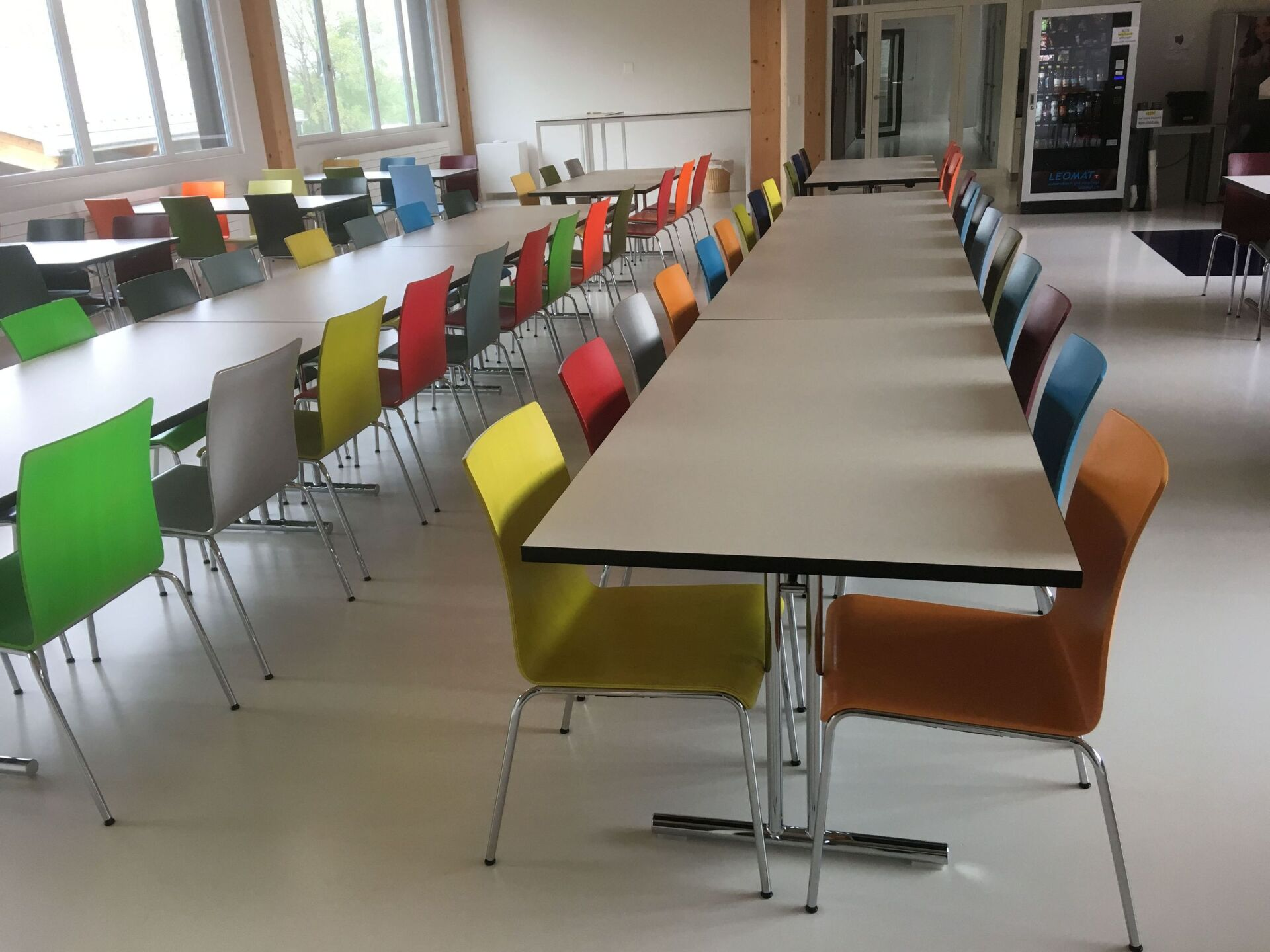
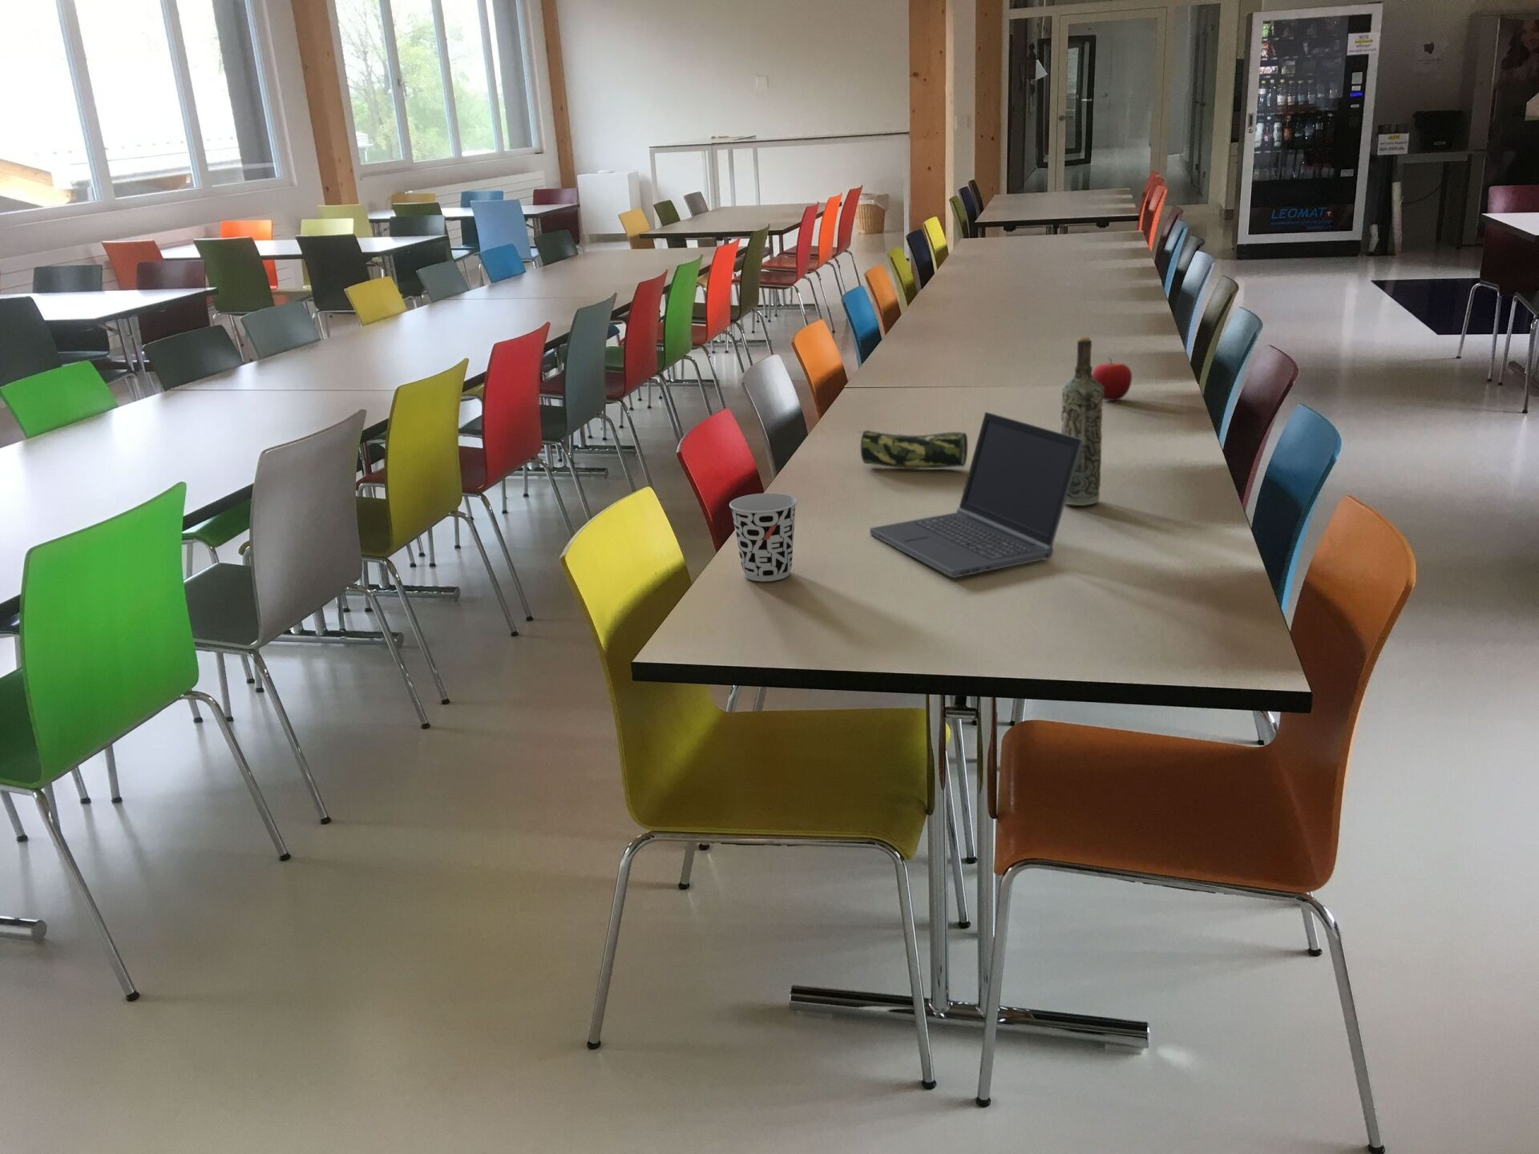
+ laptop computer (971, 489)
+ pencil case (911, 449)
+ cup (765, 538)
+ bottle (1081, 422)
+ fruit (1111, 379)
